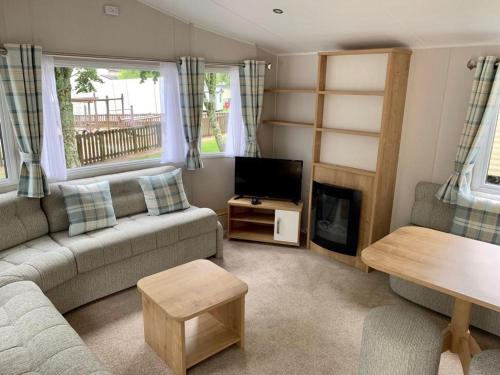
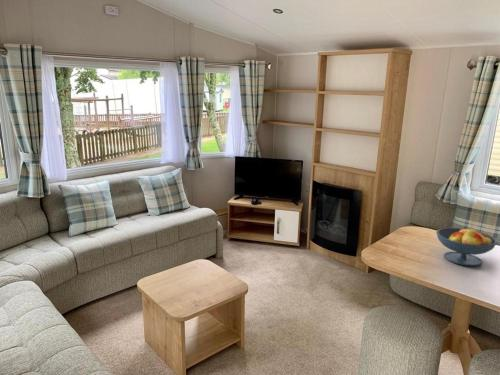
+ fruit bowl (464, 243)
